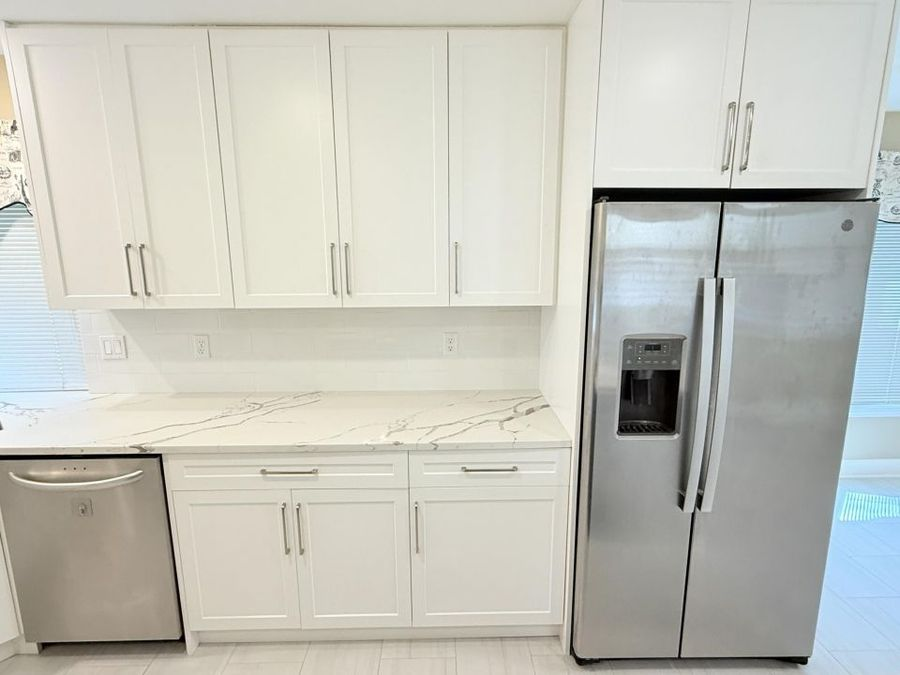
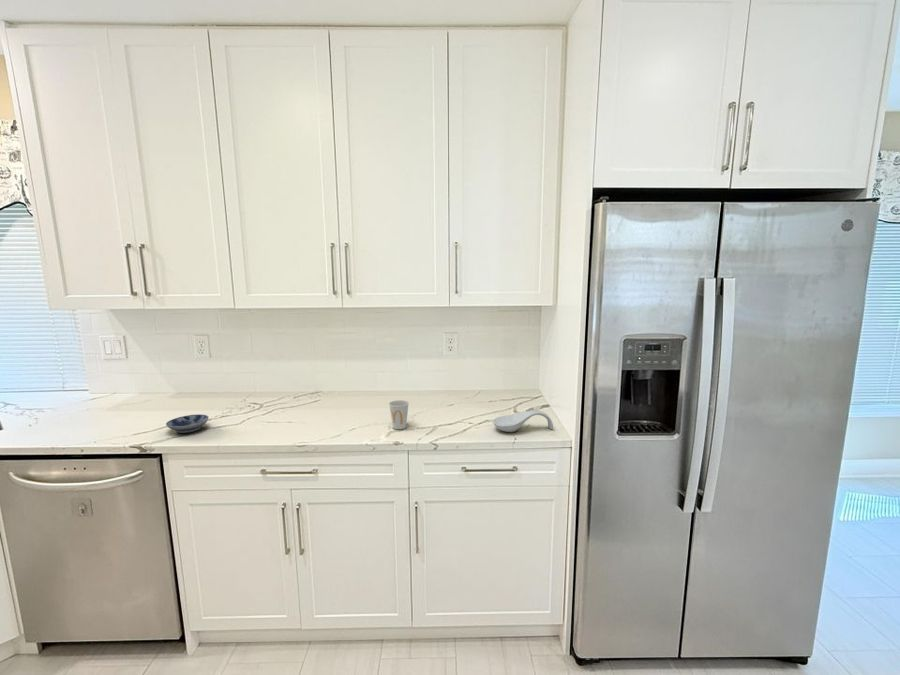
+ bowl (188, 424)
+ spoon rest (522, 420)
+ cup (399, 415)
